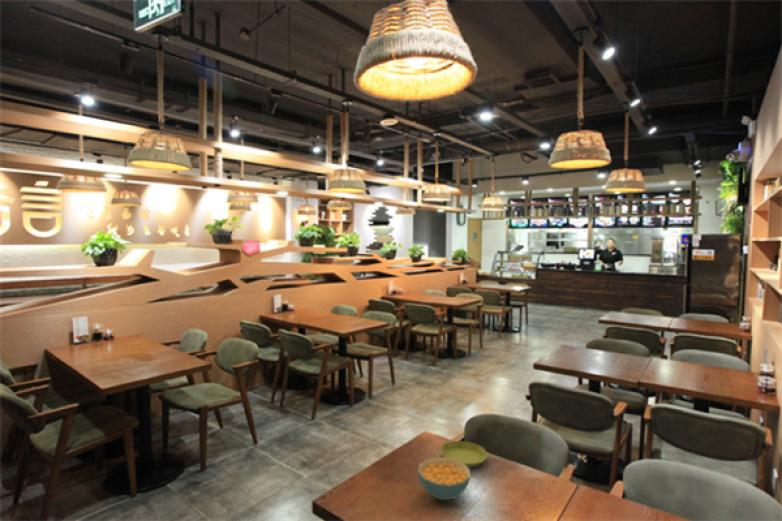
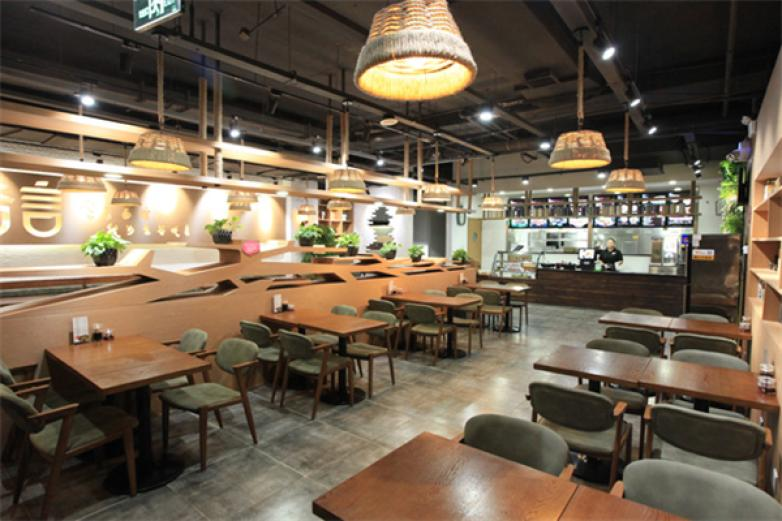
- saucer (463, 454)
- cereal bowl (443, 482)
